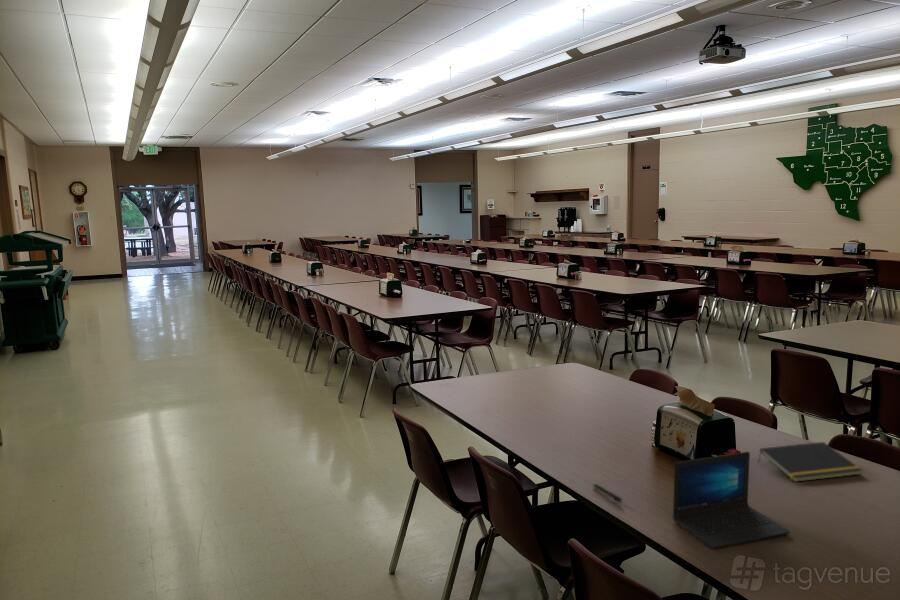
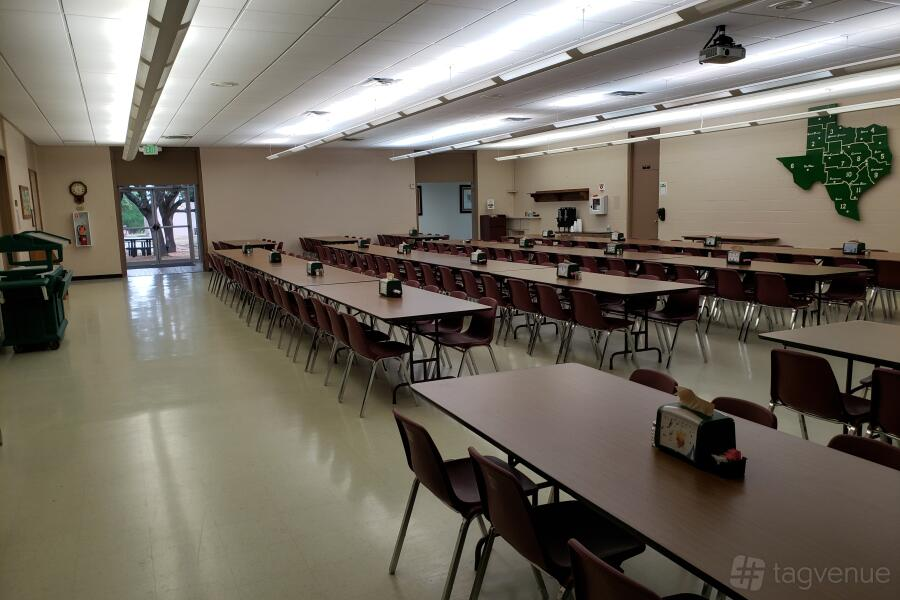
- pen (606, 491)
- notepad (809, 460)
- laptop (730, 497)
